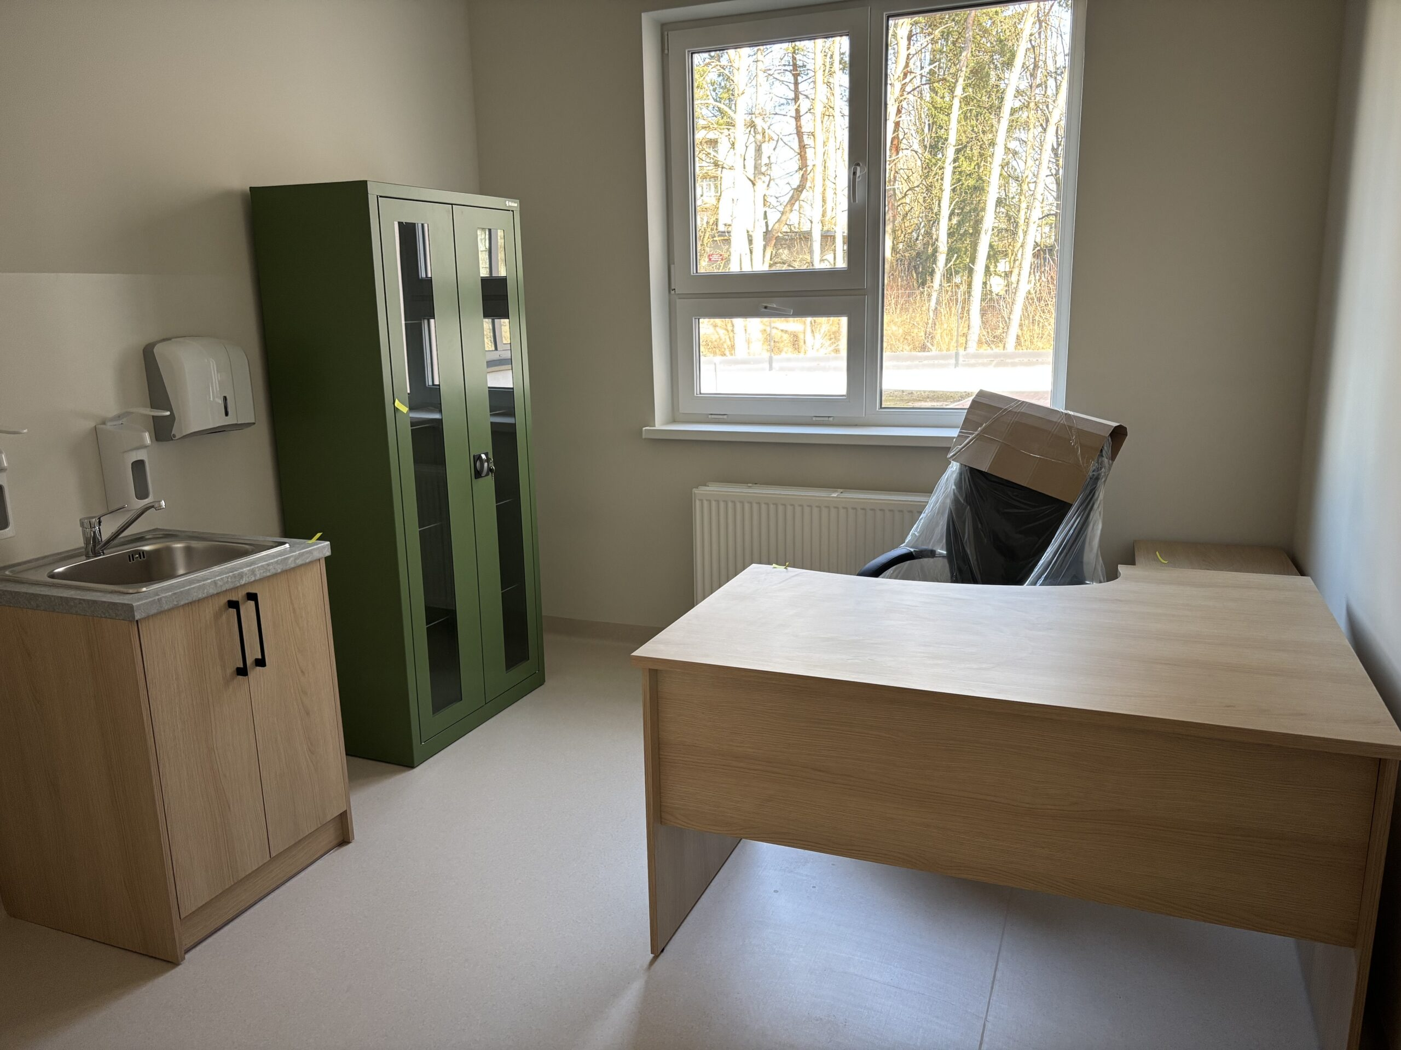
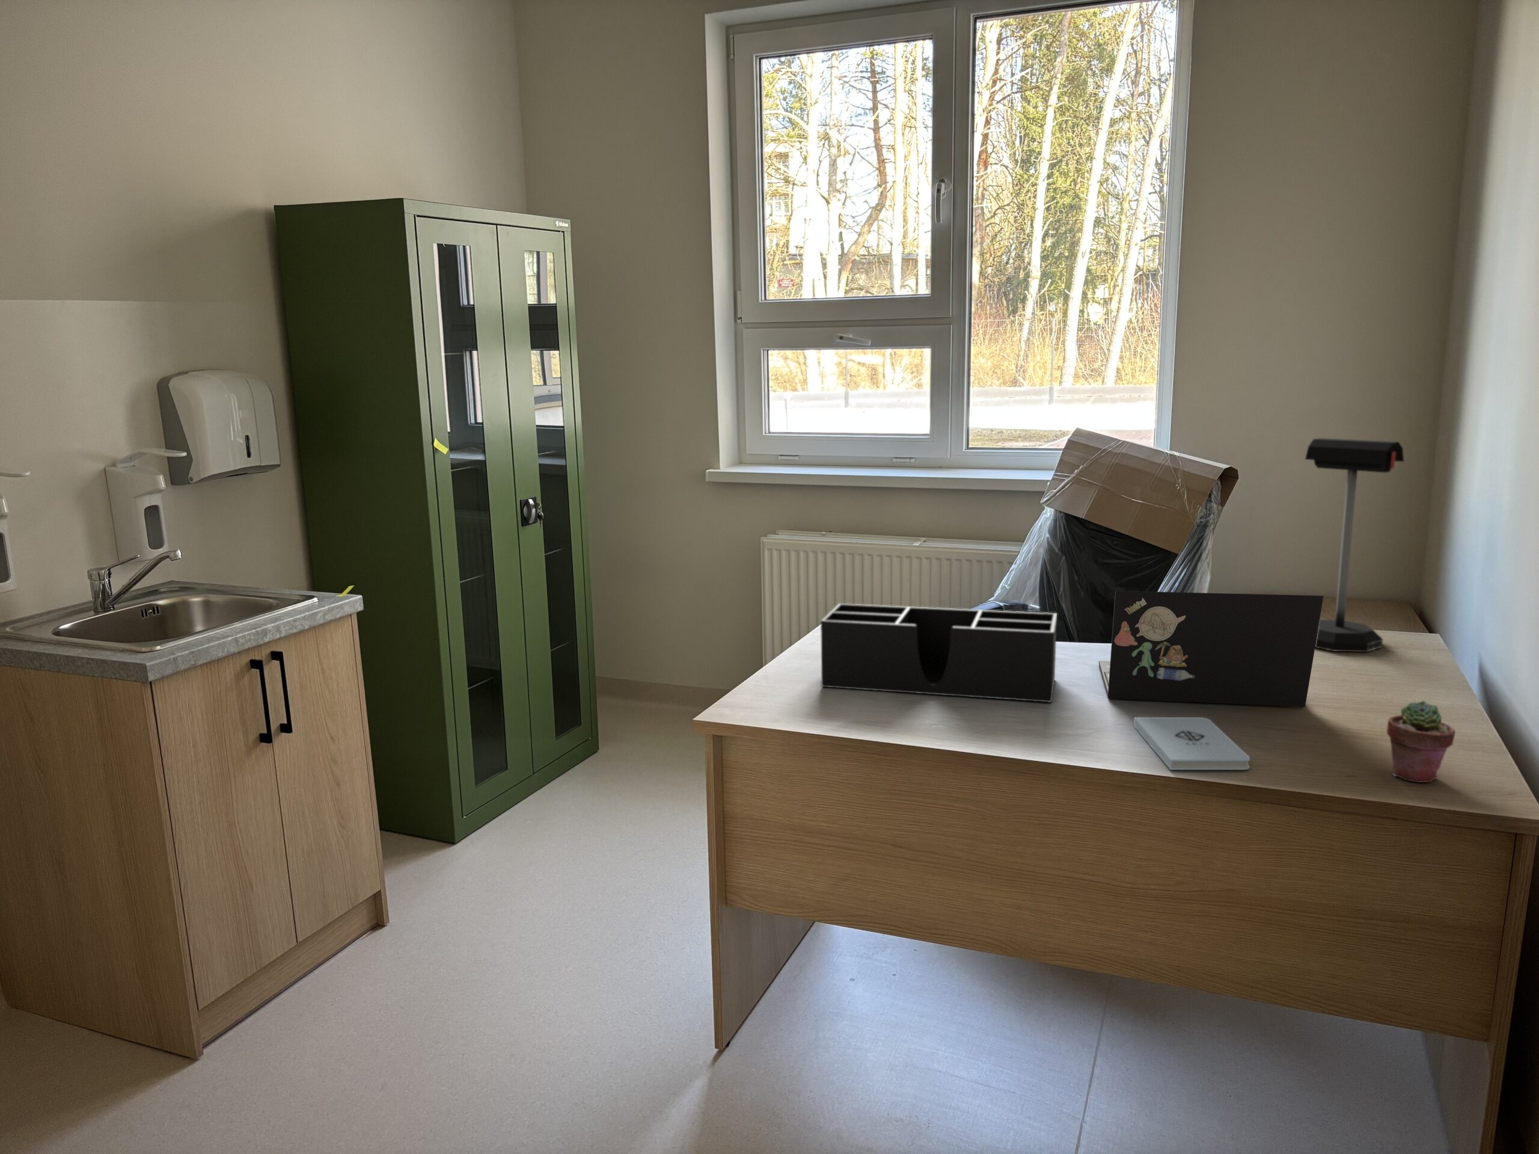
+ notepad (1190, 742)
+ potted succulent (1419, 738)
+ desk organizer (939, 650)
+ mailbox (1345, 543)
+ laptop (1201, 634)
